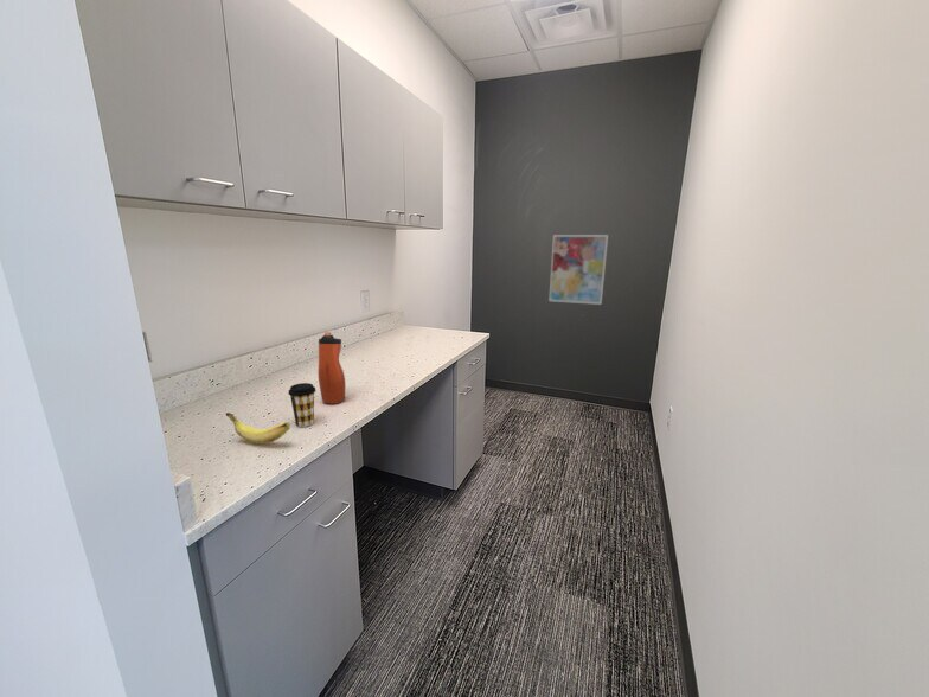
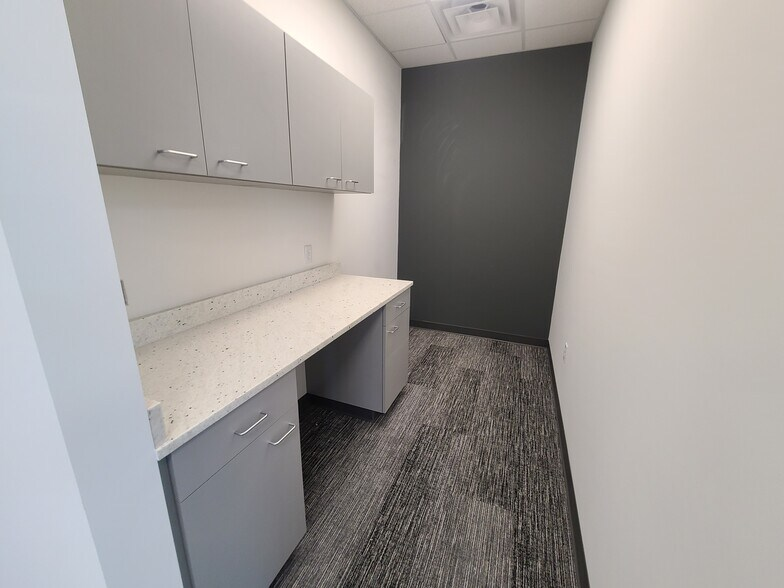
- wall art (577, 269)
- coffee cup (303, 404)
- banana (260, 429)
- water bottle (331, 366)
